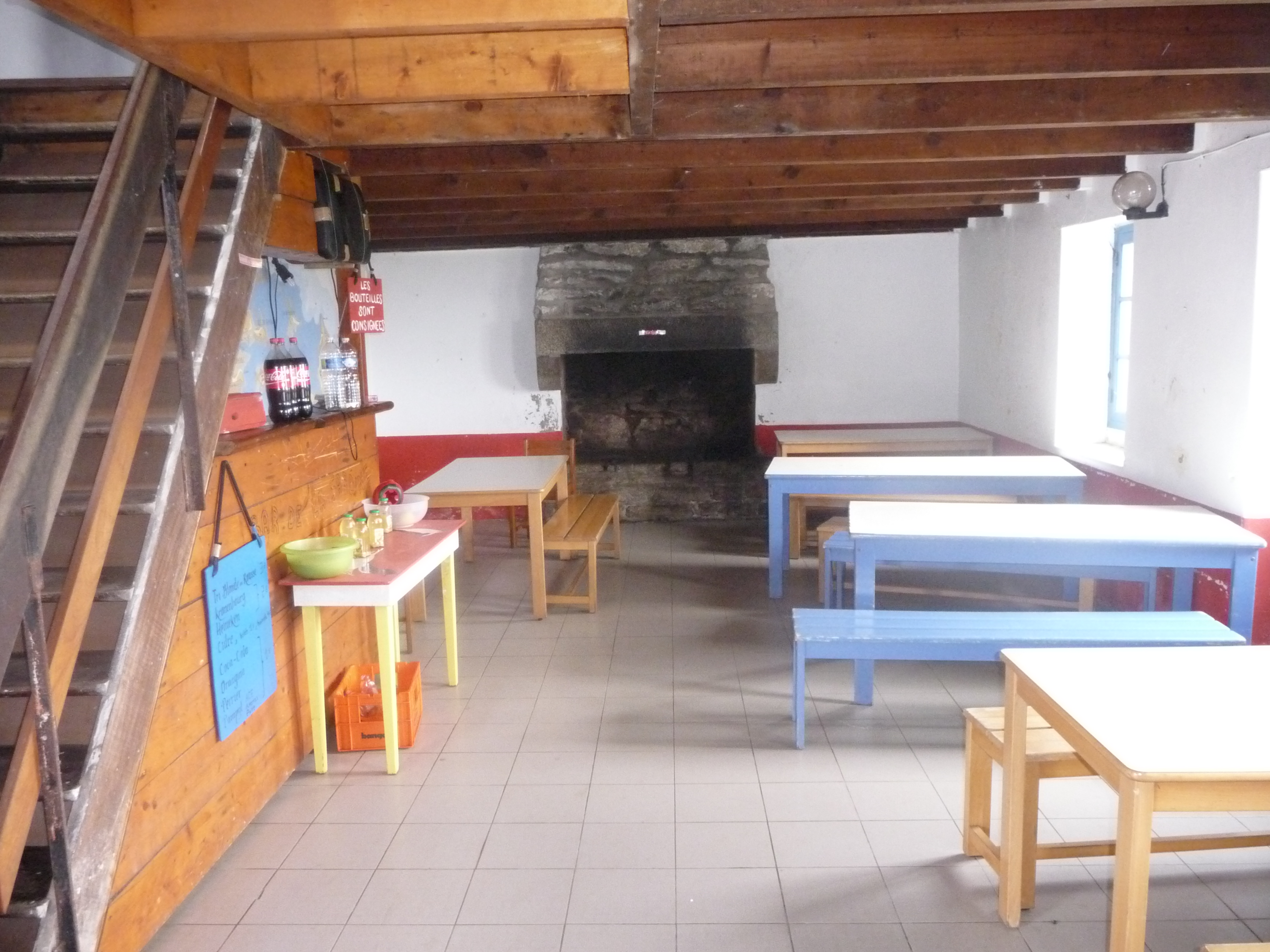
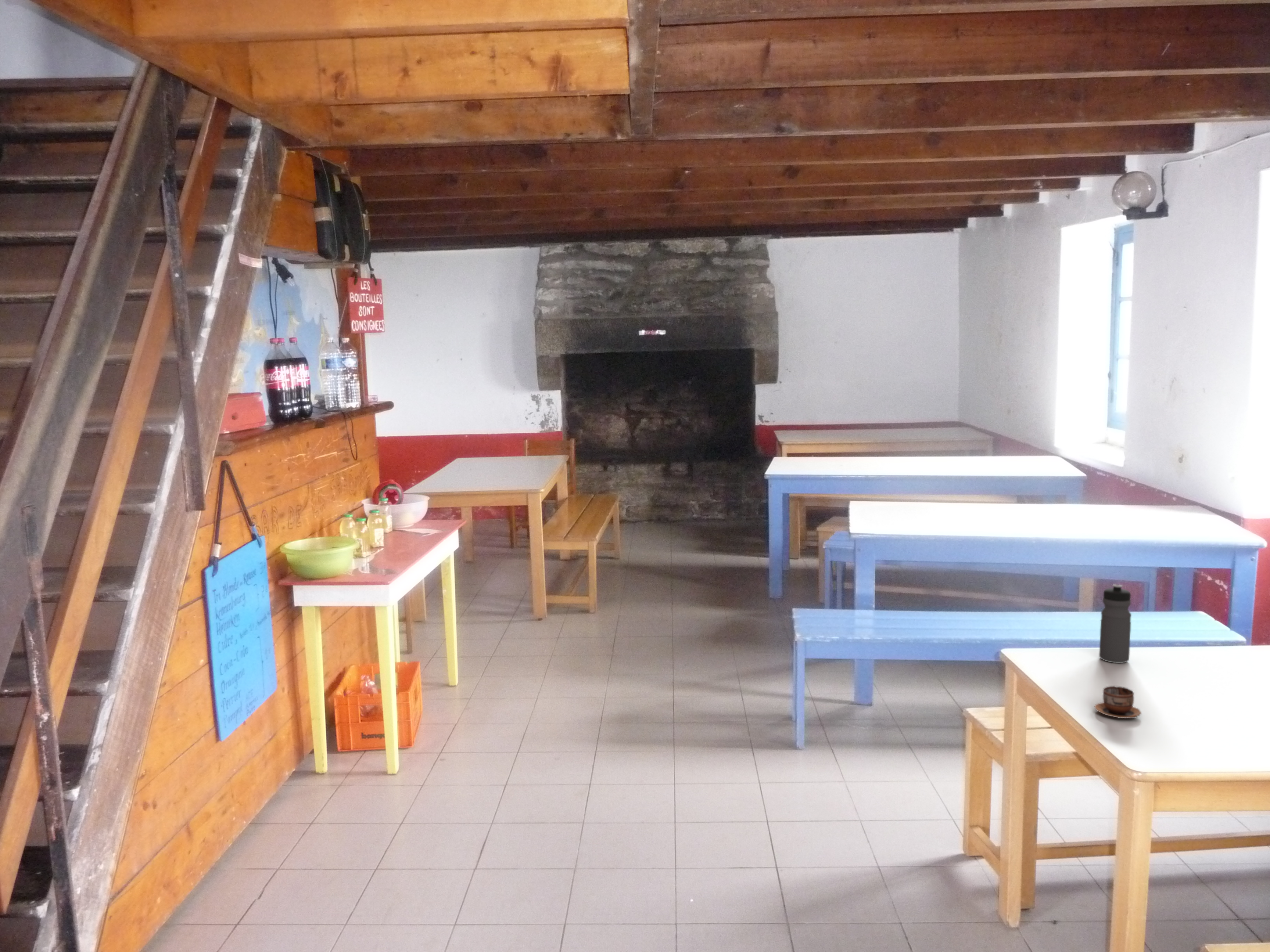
+ cup (1119, 701)
+ water bottle (1116, 622)
